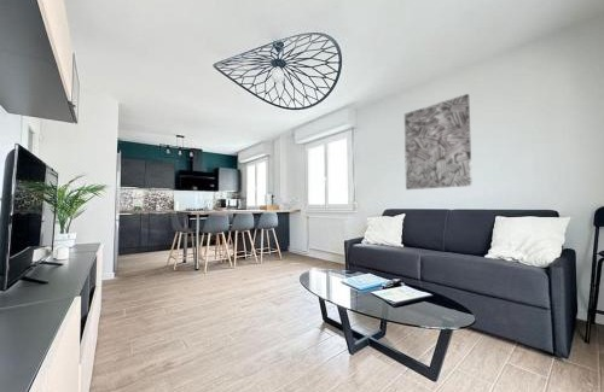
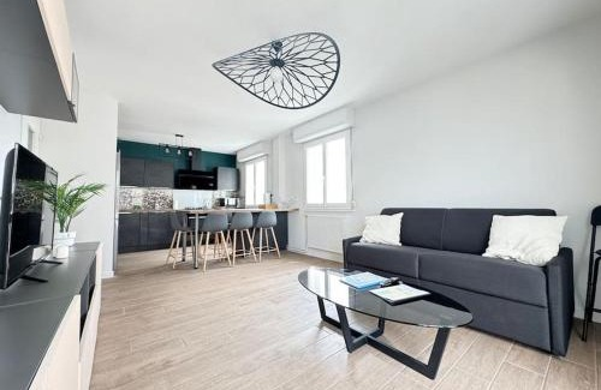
- wall art (434, 146)
